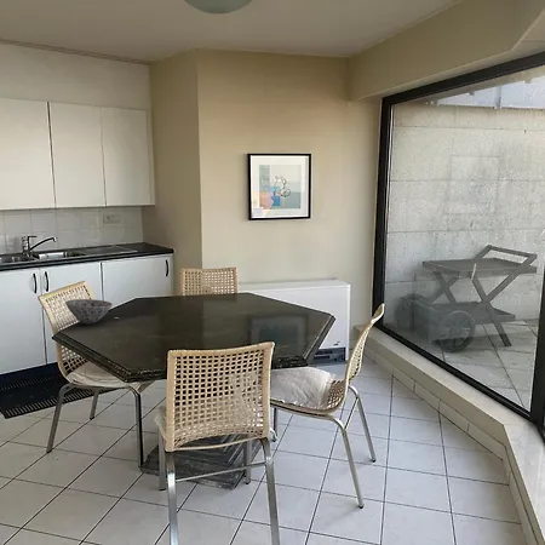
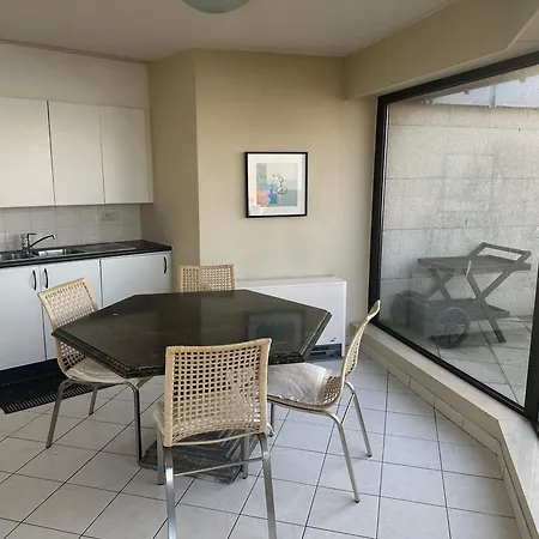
- bowl (90, 311)
